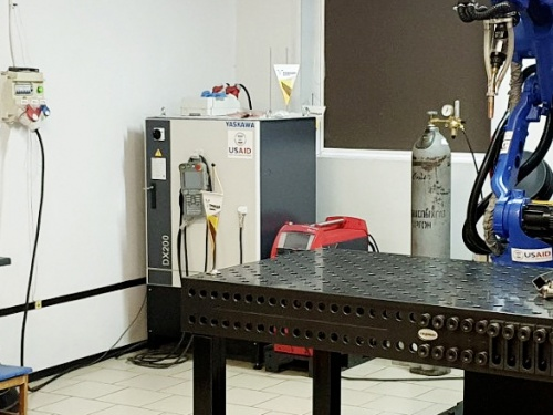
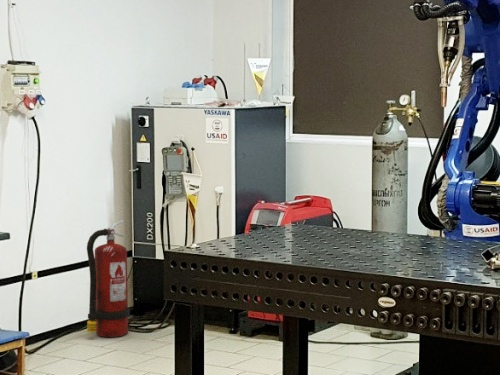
+ fire extinguisher (106, 278)
